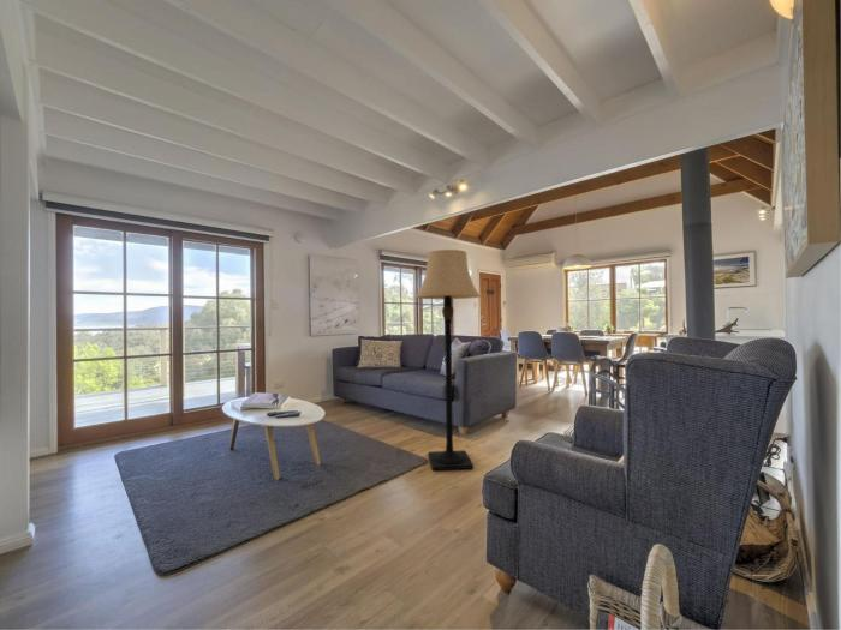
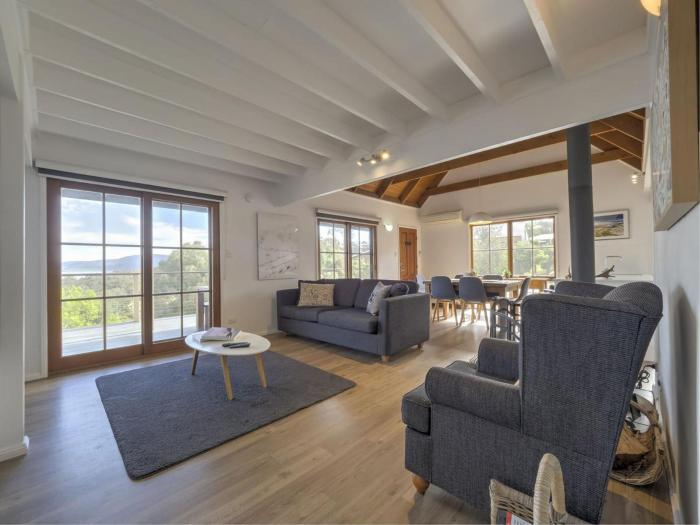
- lamp (448, 356)
